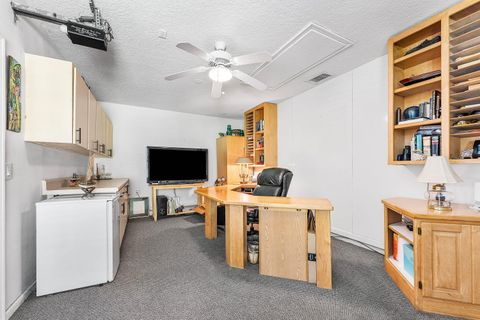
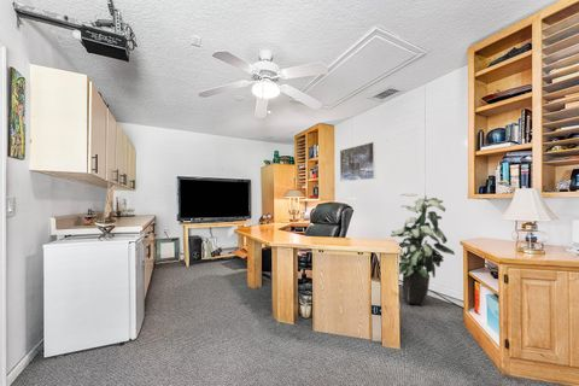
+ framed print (356, 163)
+ indoor plant (416, 246)
